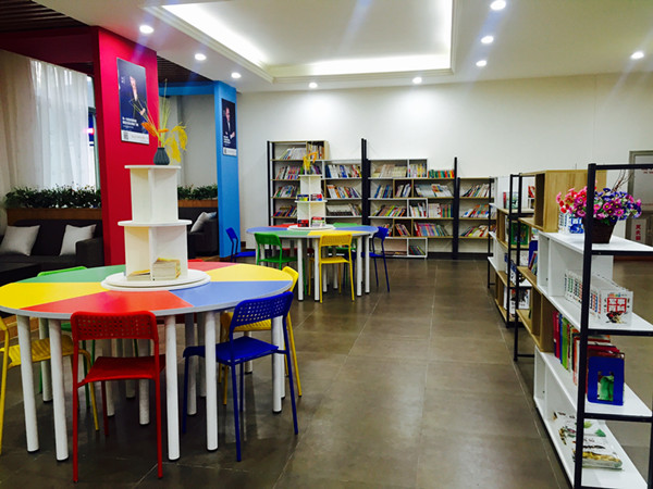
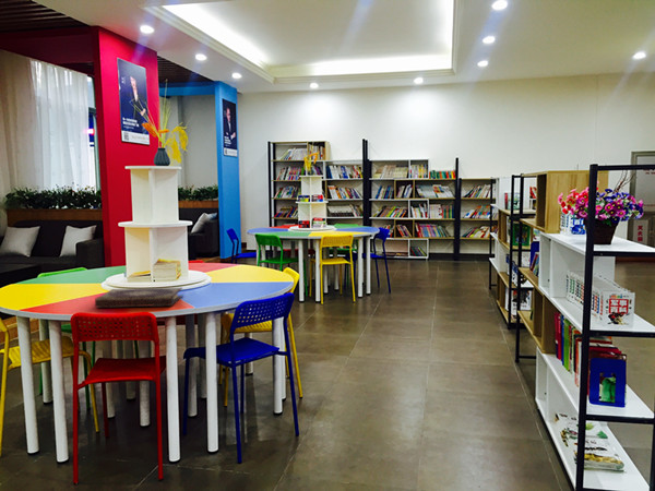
+ book (141, 297)
